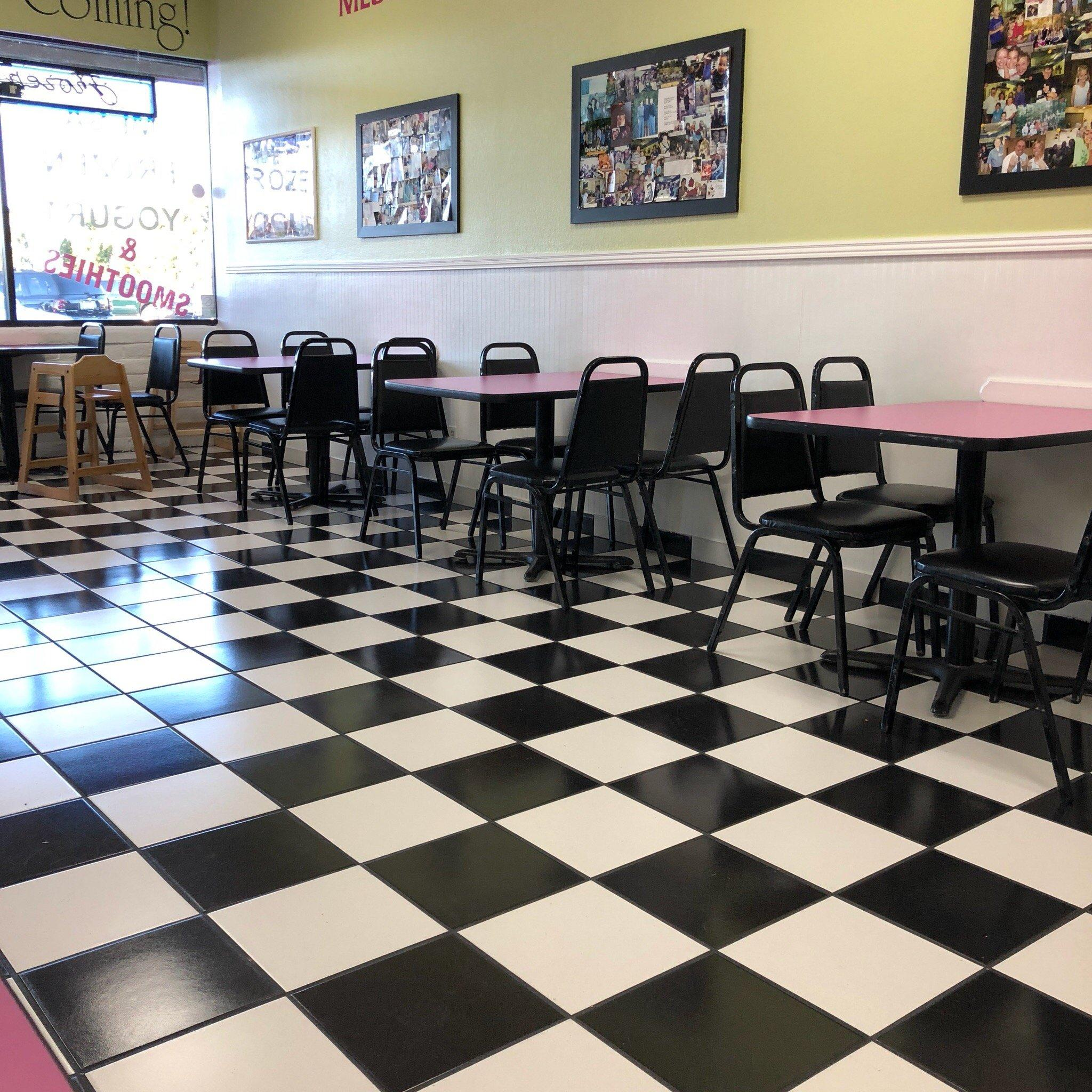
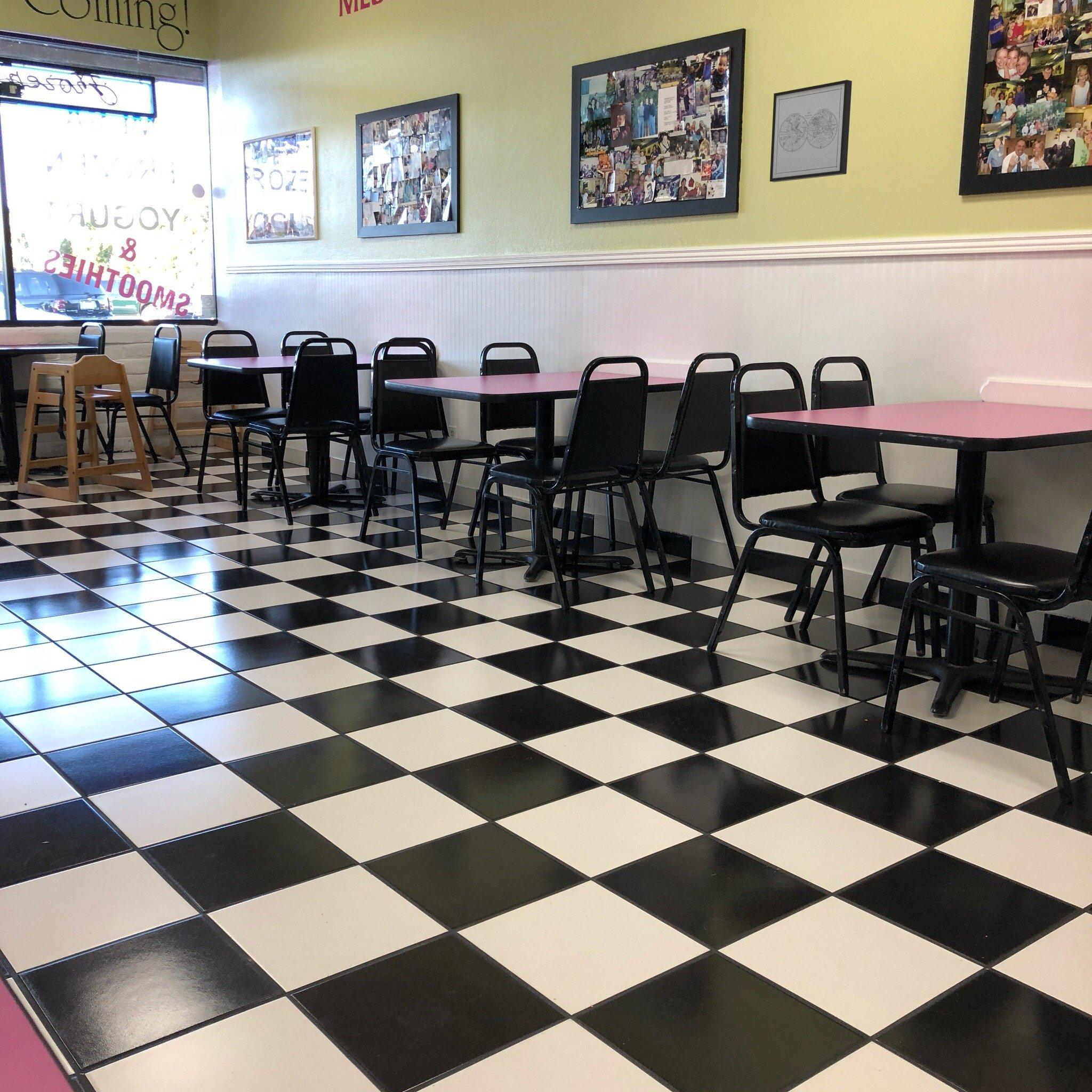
+ wall art (809, 133)
